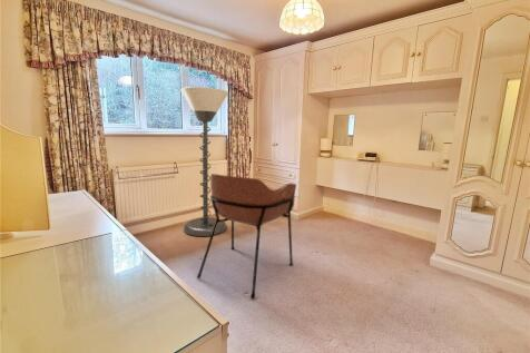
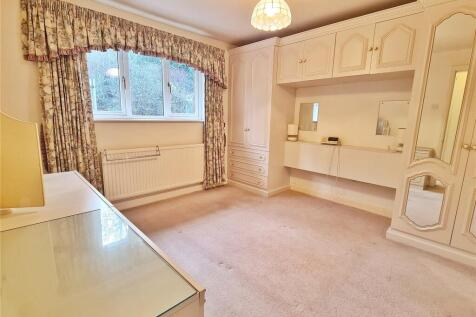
- armchair (247, 222)
- floor lamp (205, 163)
